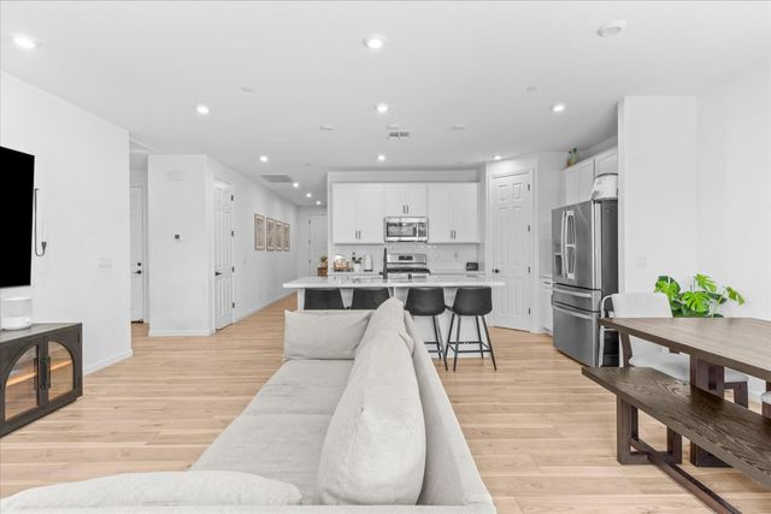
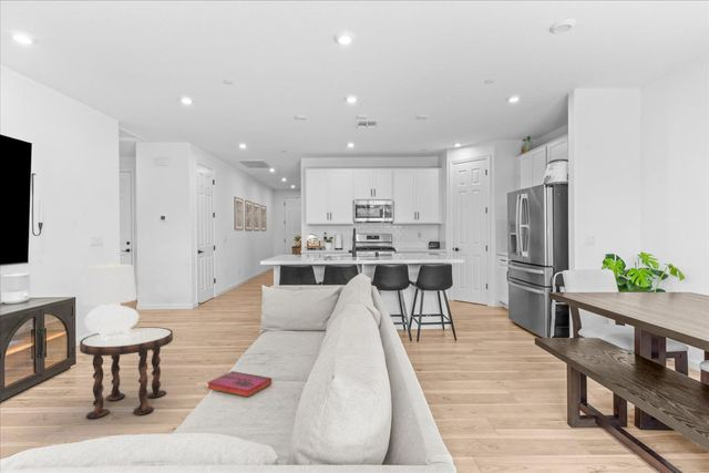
+ table lamp (111, 299)
+ hardback book (239, 382)
+ side table (119, 370)
